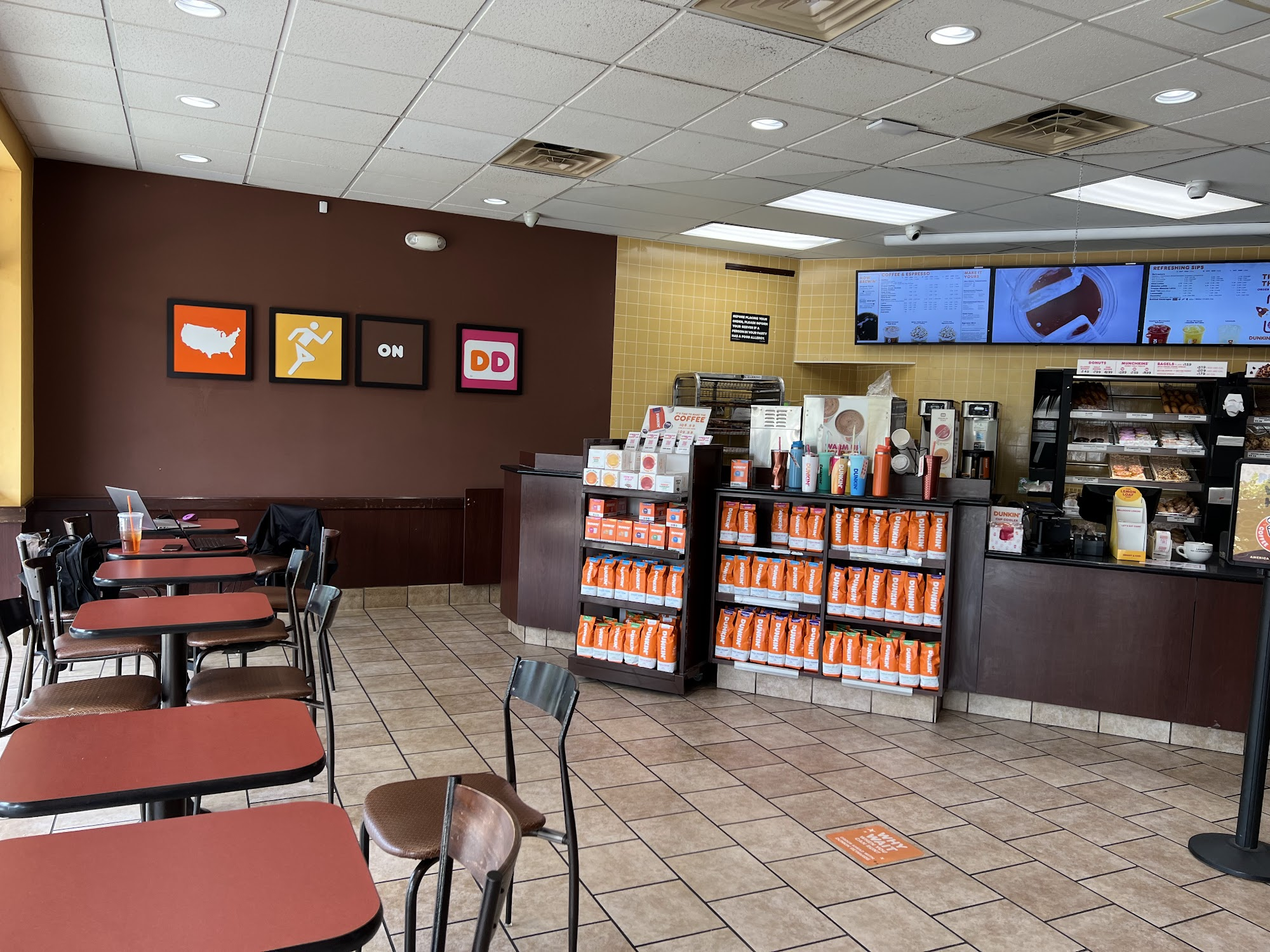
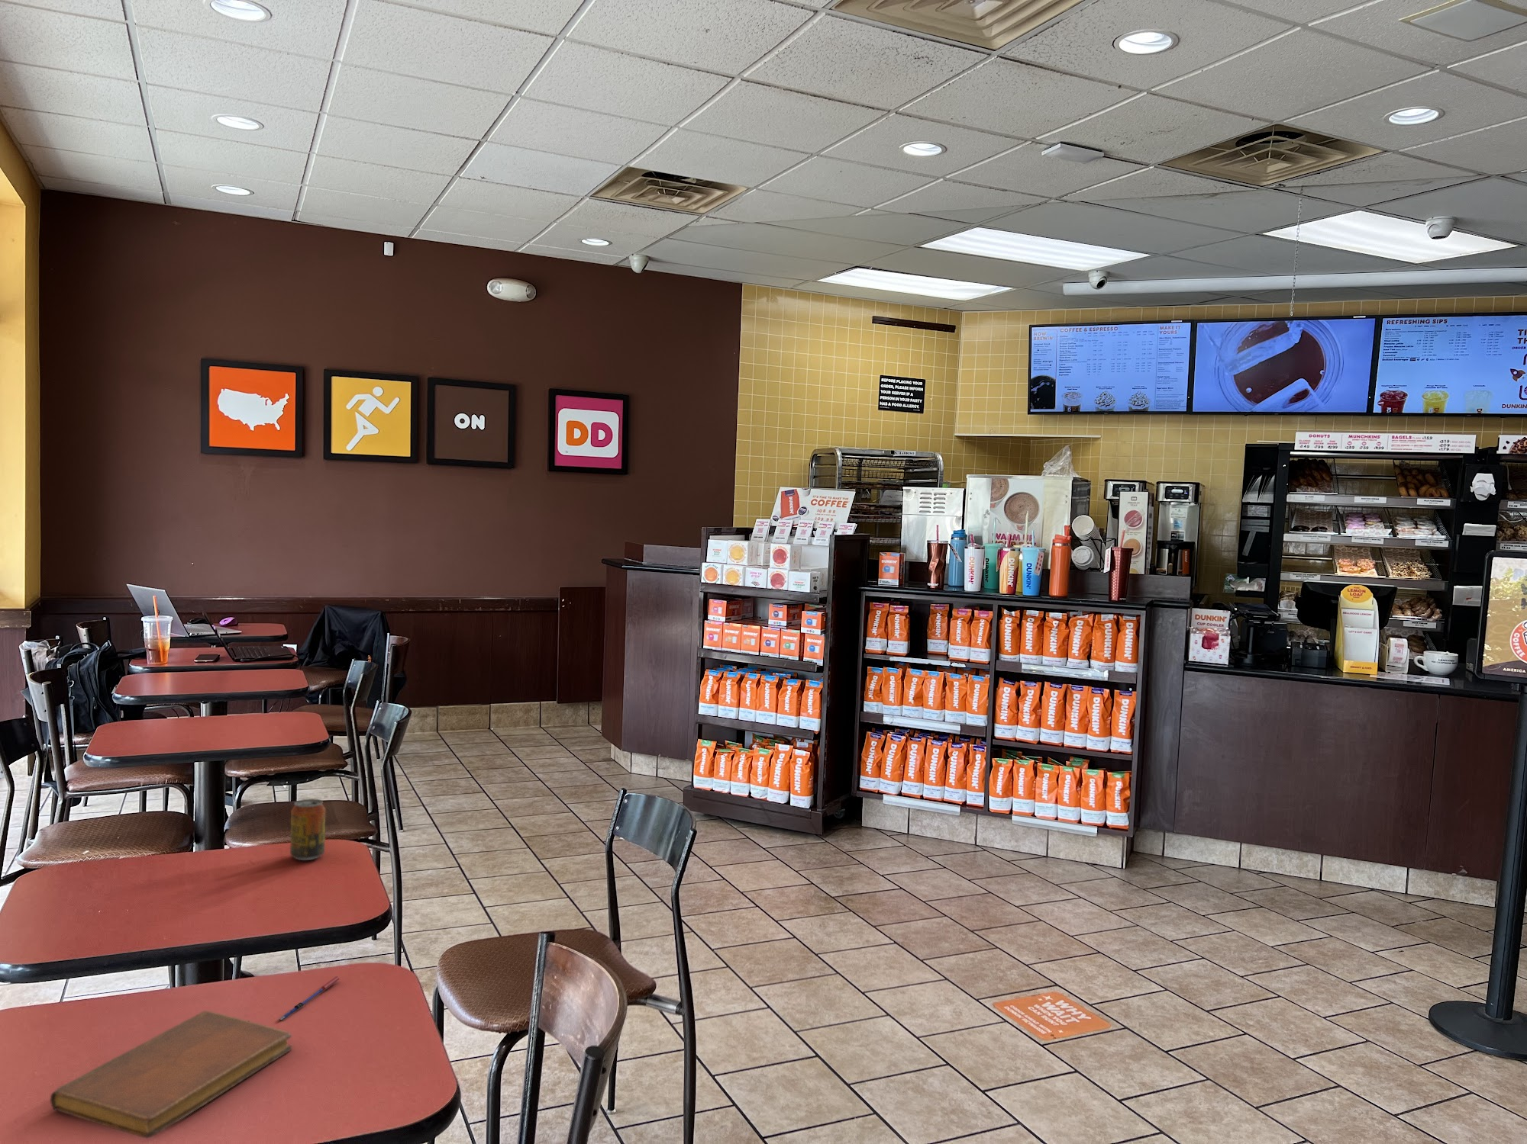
+ pen (309, 997)
+ notebook (178, 1068)
+ beverage can (308, 829)
